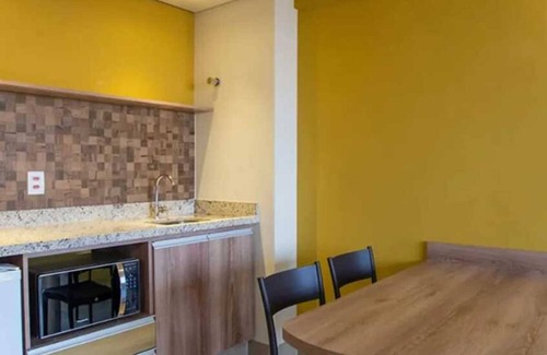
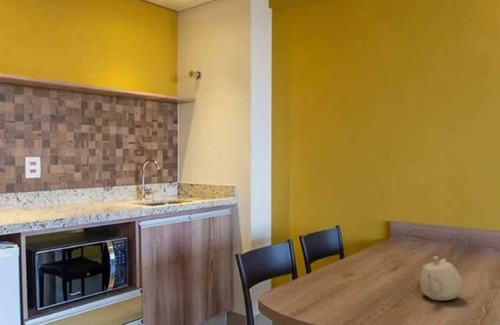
+ teapot (440, 278)
